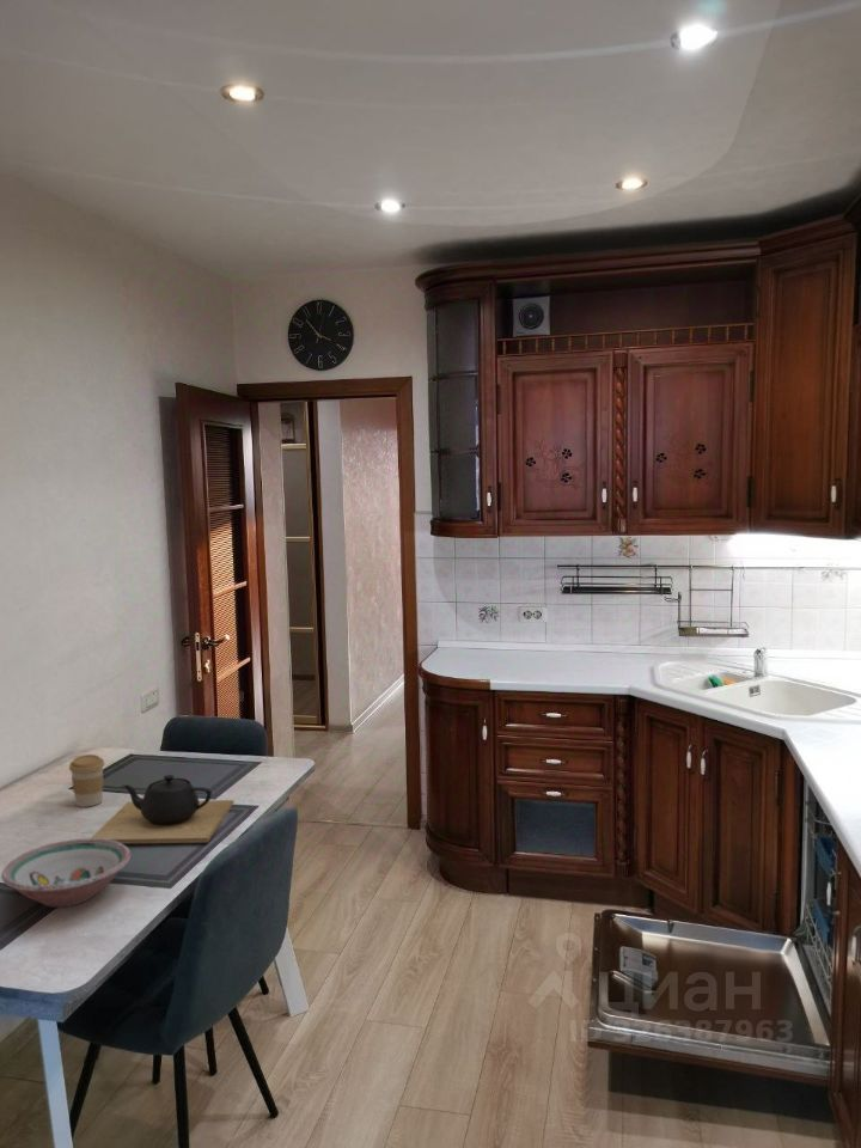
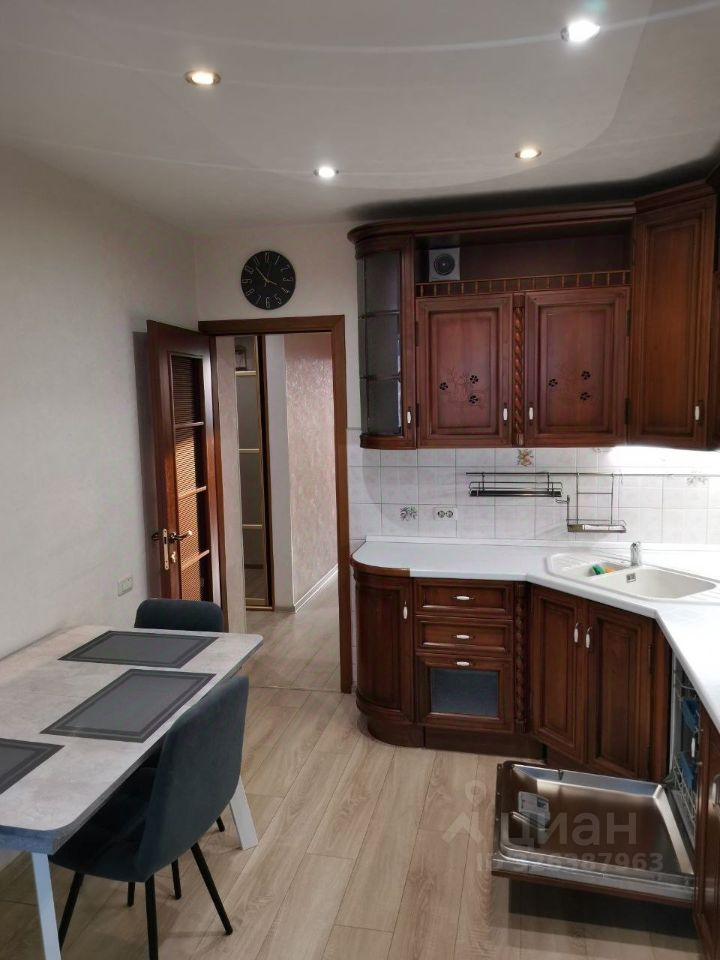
- teapot (164, 799)
- bowl (68, 878)
- coffee cup (87, 780)
